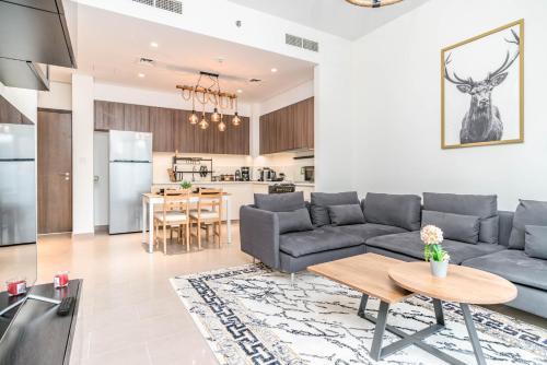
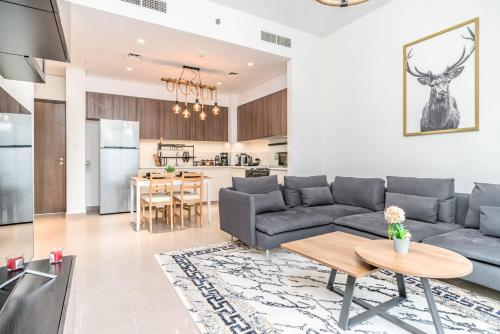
- remote control (66, 305)
